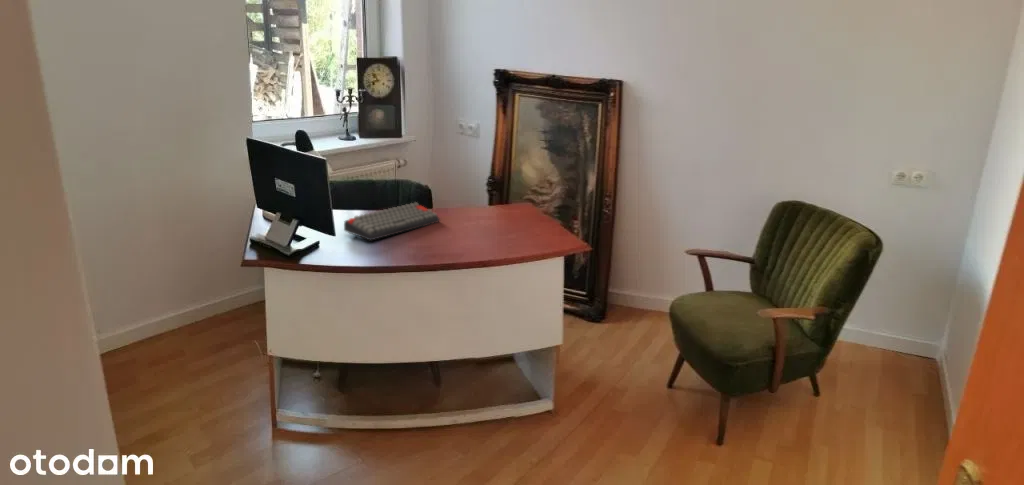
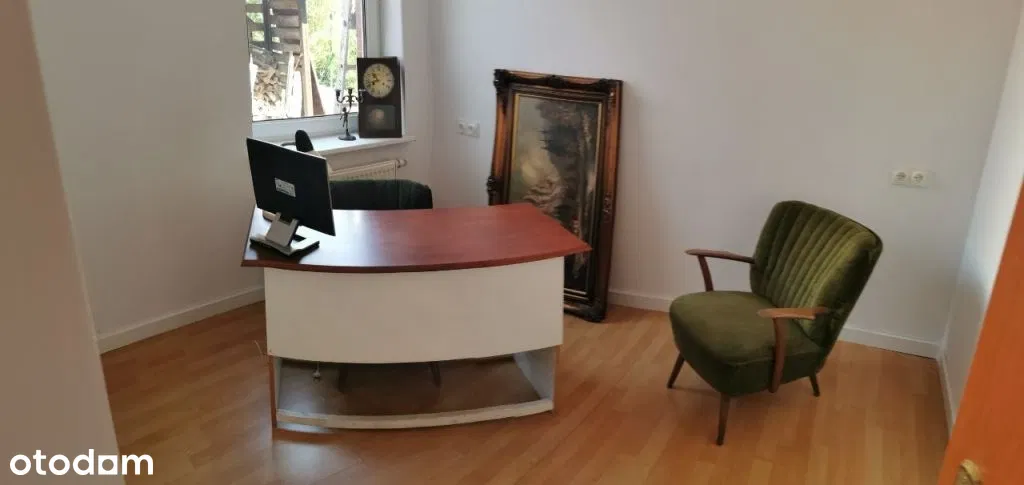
- keyboard (393, 219)
